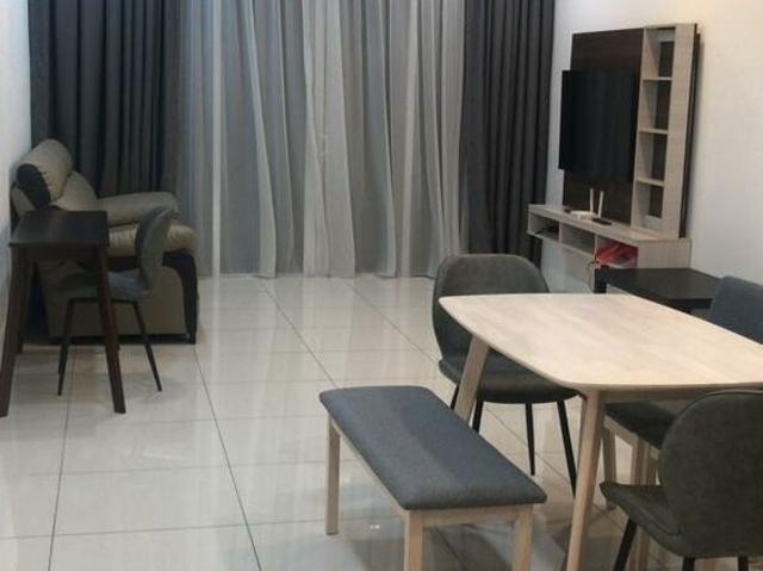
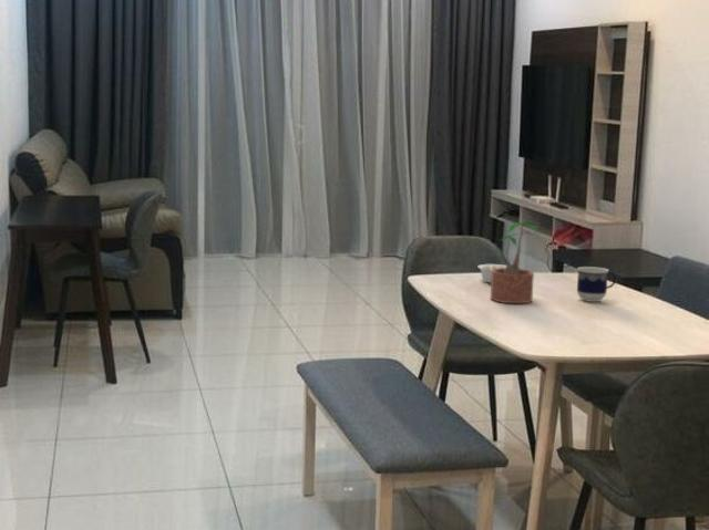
+ legume (493, 269)
+ cup (596, 284)
+ potted plant (517, 260)
